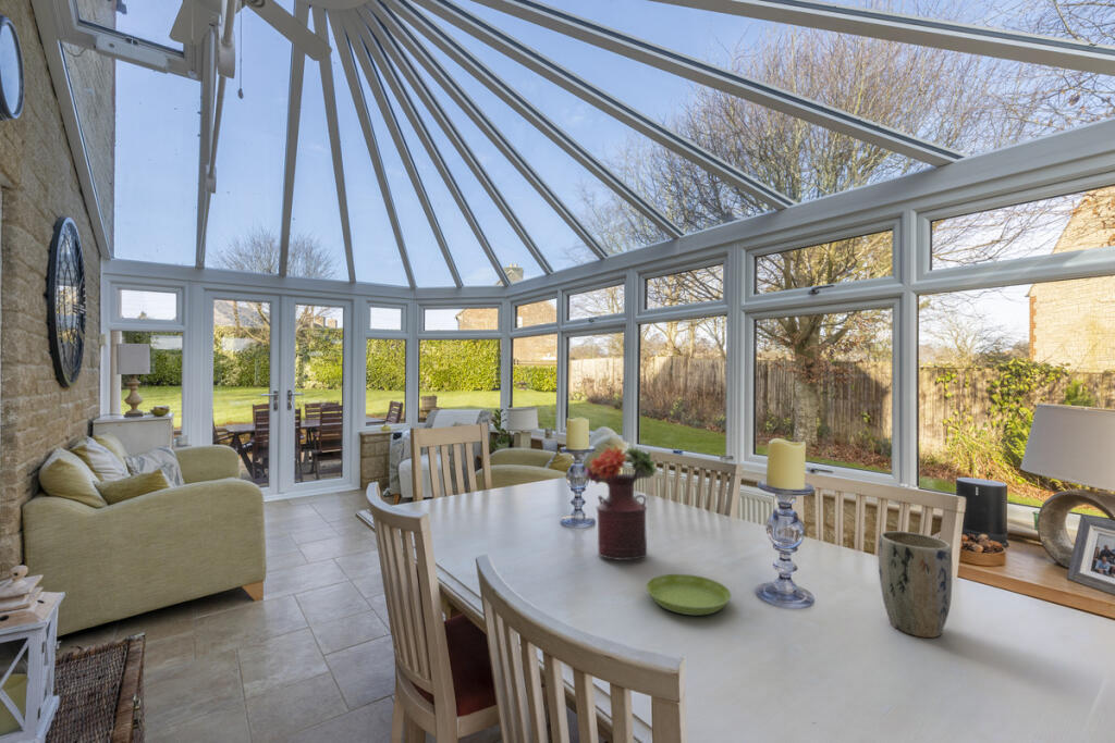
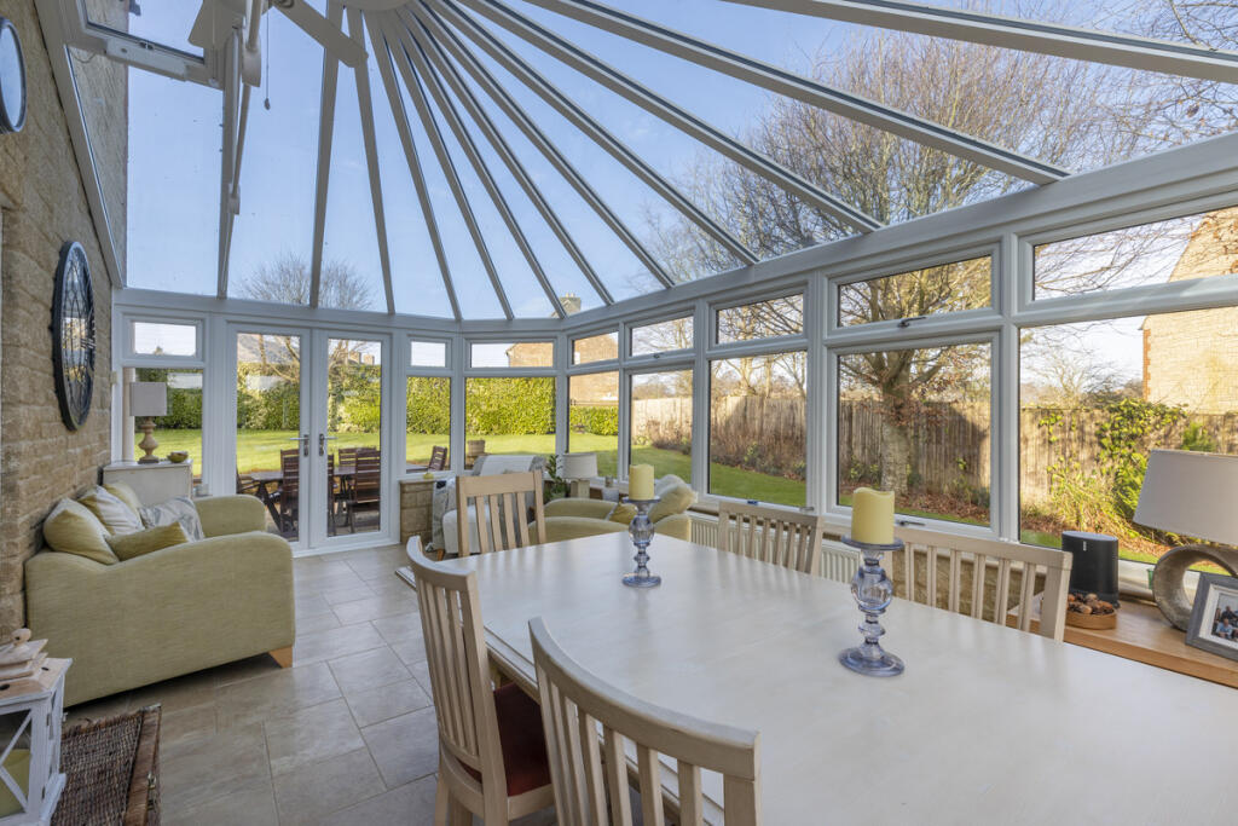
- saucer (687, 595)
- plant pot (914, 583)
- flower arrangement (621, 498)
